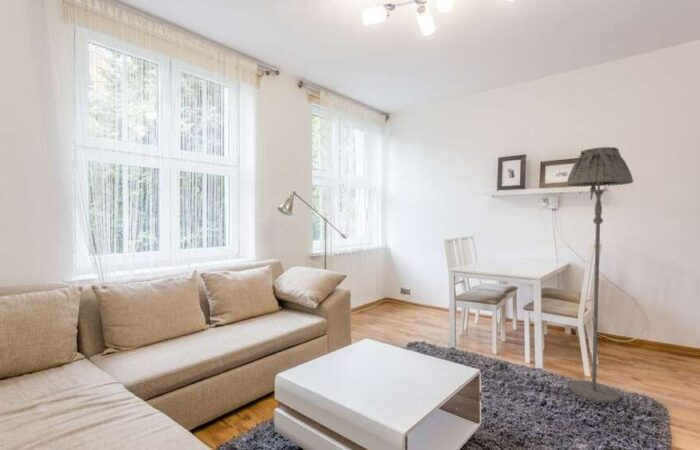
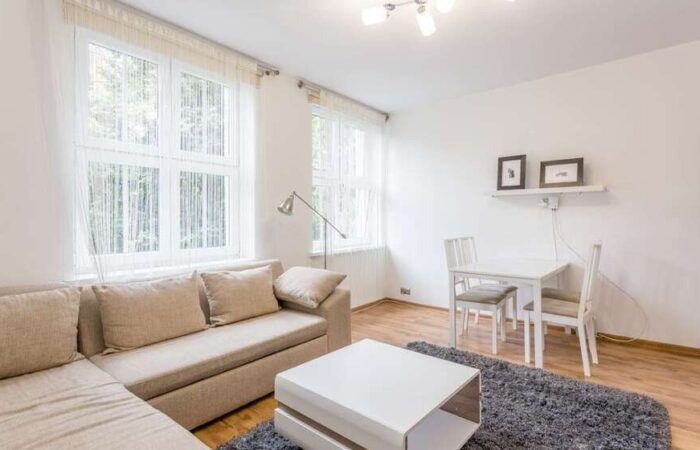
- floor lamp (596, 271)
